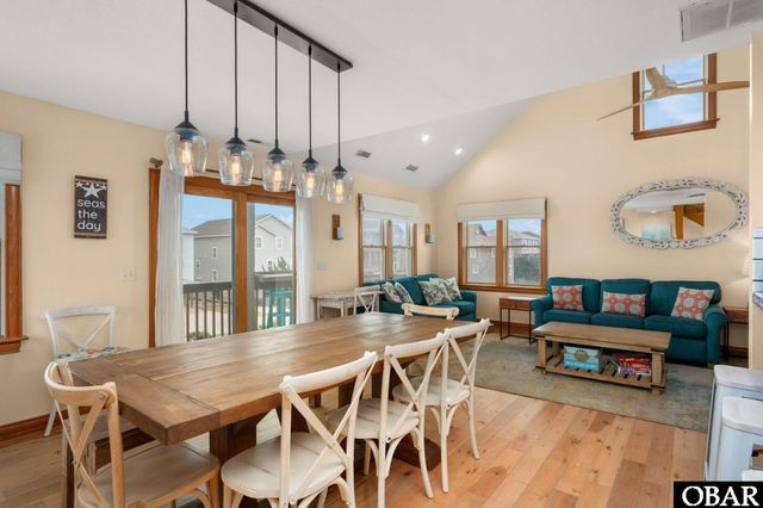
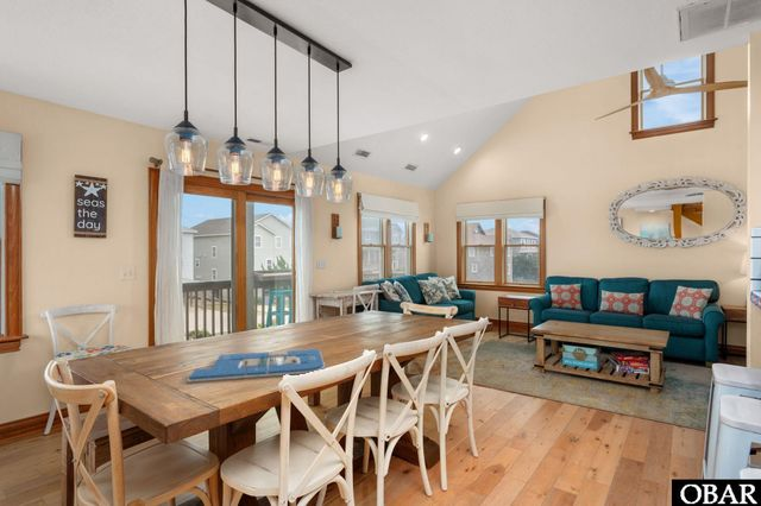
+ board game (262, 360)
